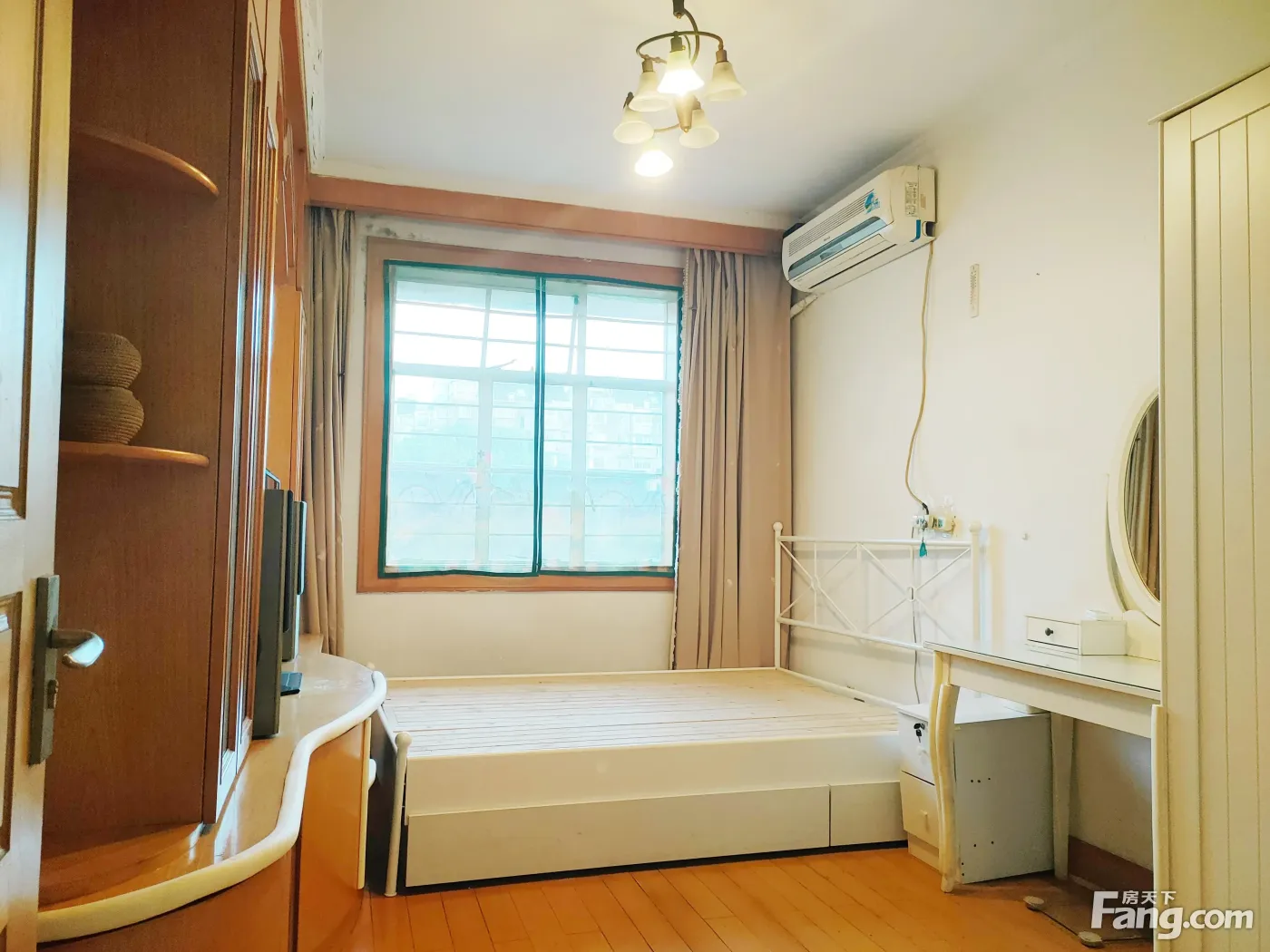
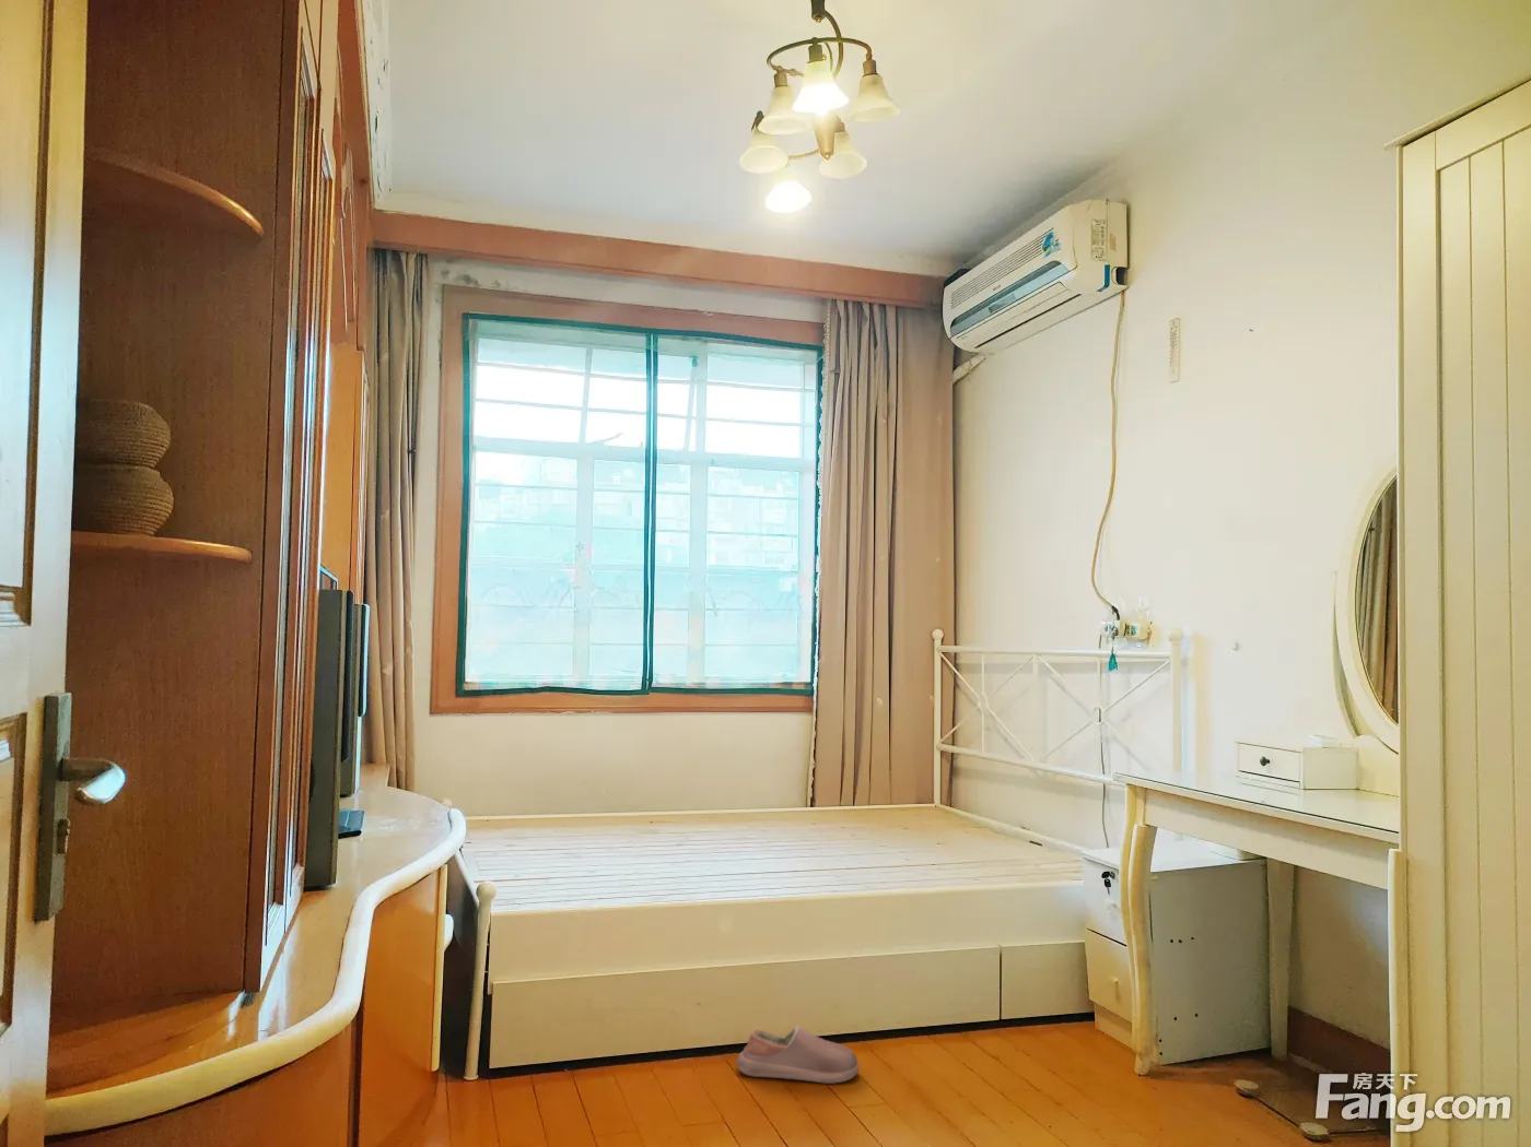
+ shoe (797, 1048)
